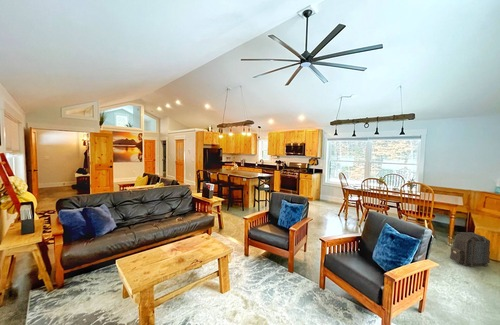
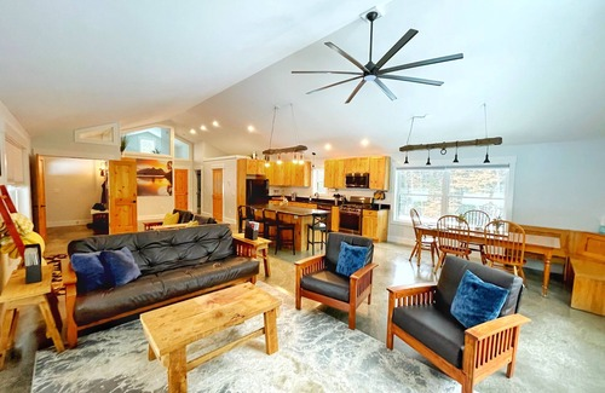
- backpack (470, 248)
